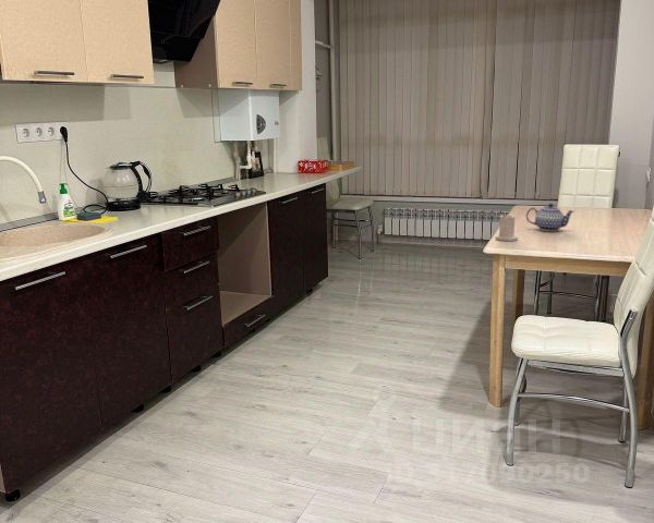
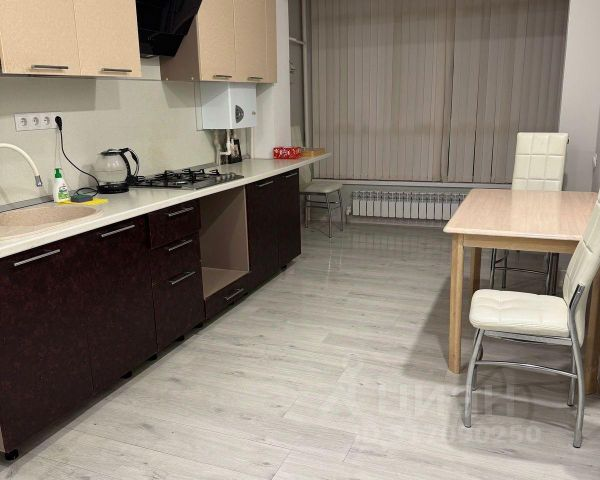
- teapot (549, 216)
- candle (507, 226)
